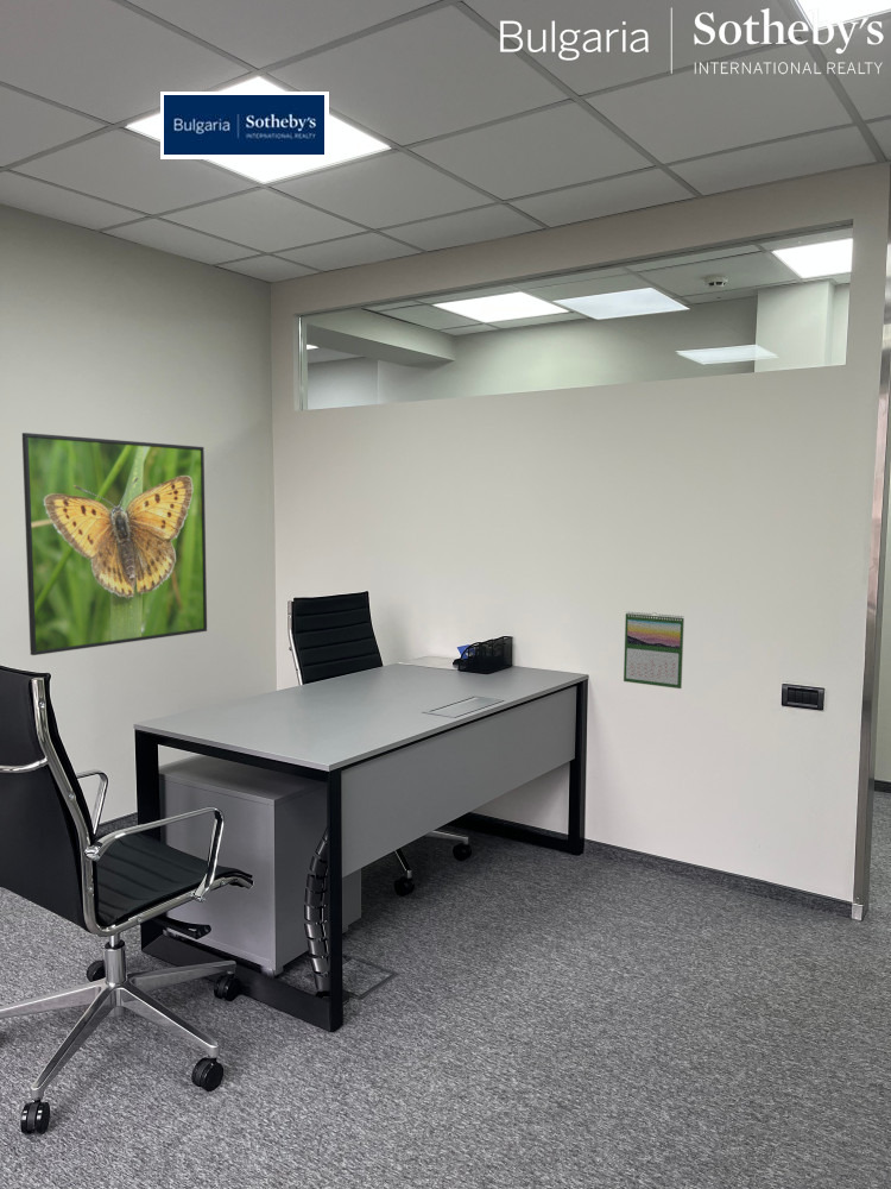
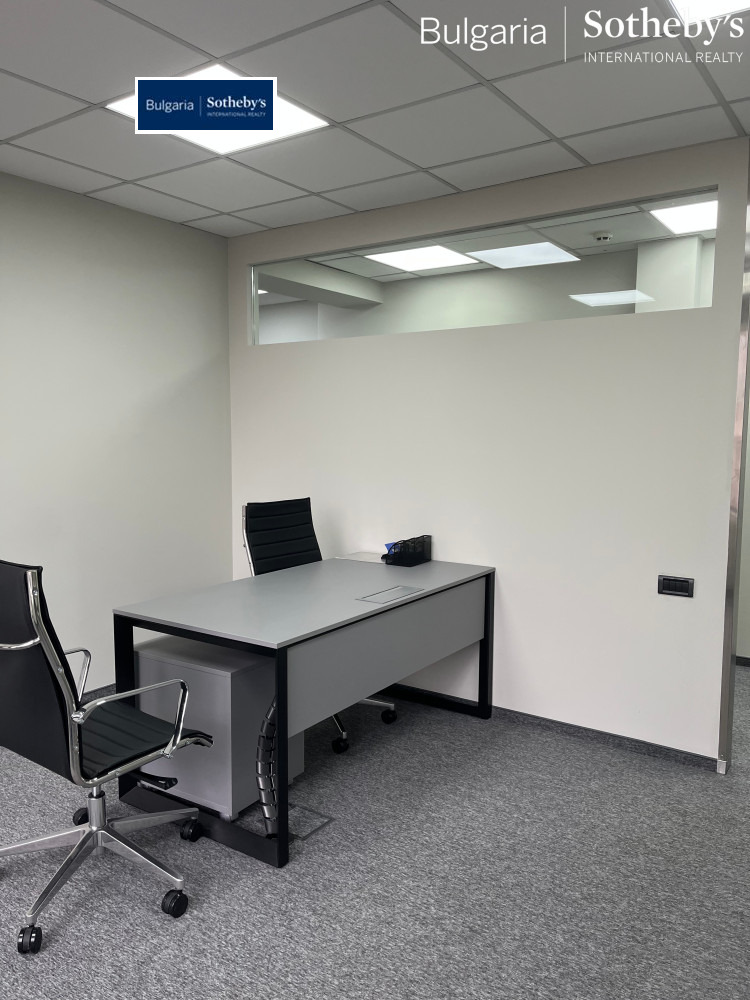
- calendar (652, 648)
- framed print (124, 542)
